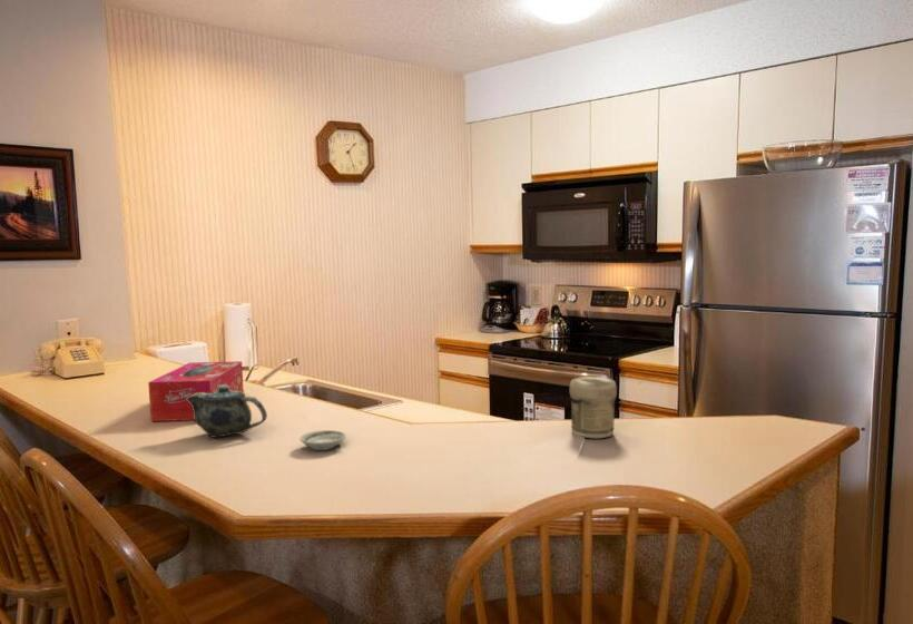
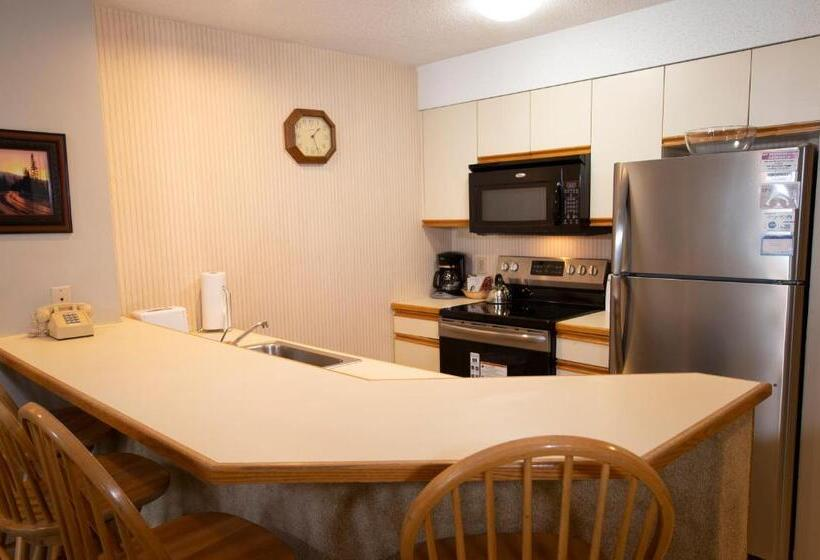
- saucer (323, 441)
- tissue box (199, 389)
- chinaware (226, 409)
- jar (592, 407)
